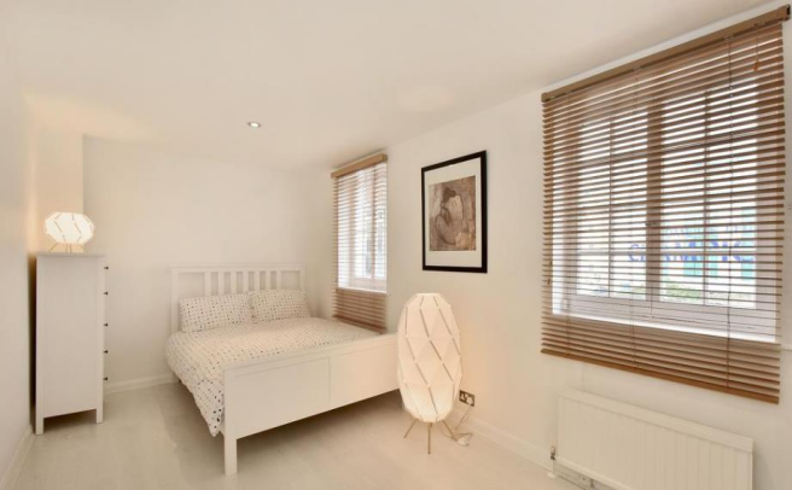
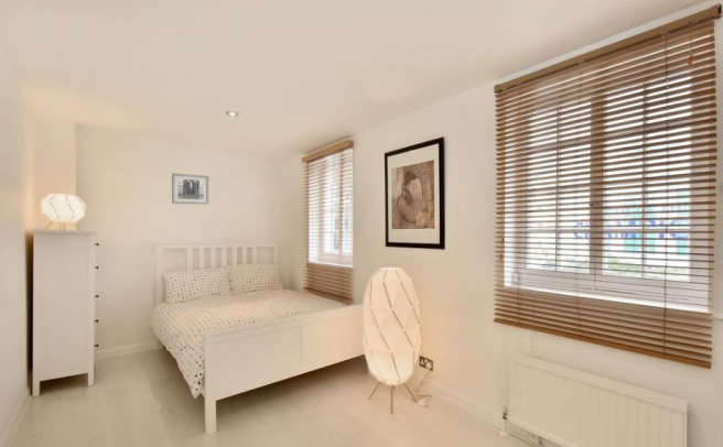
+ wall art (191, 189)
